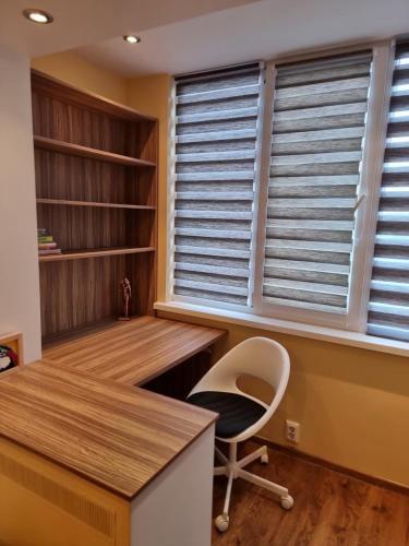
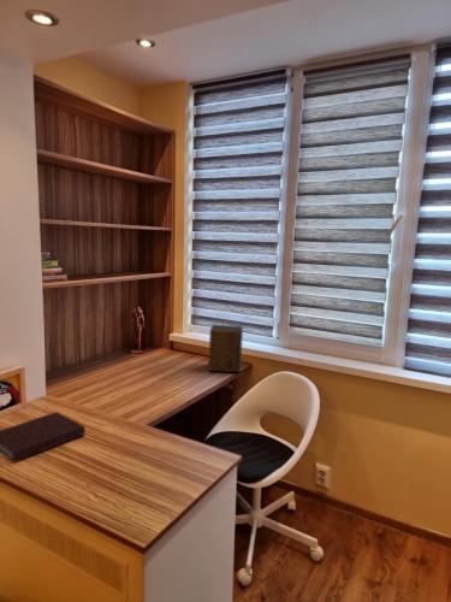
+ notebook (37, 433)
+ speaker (225, 348)
